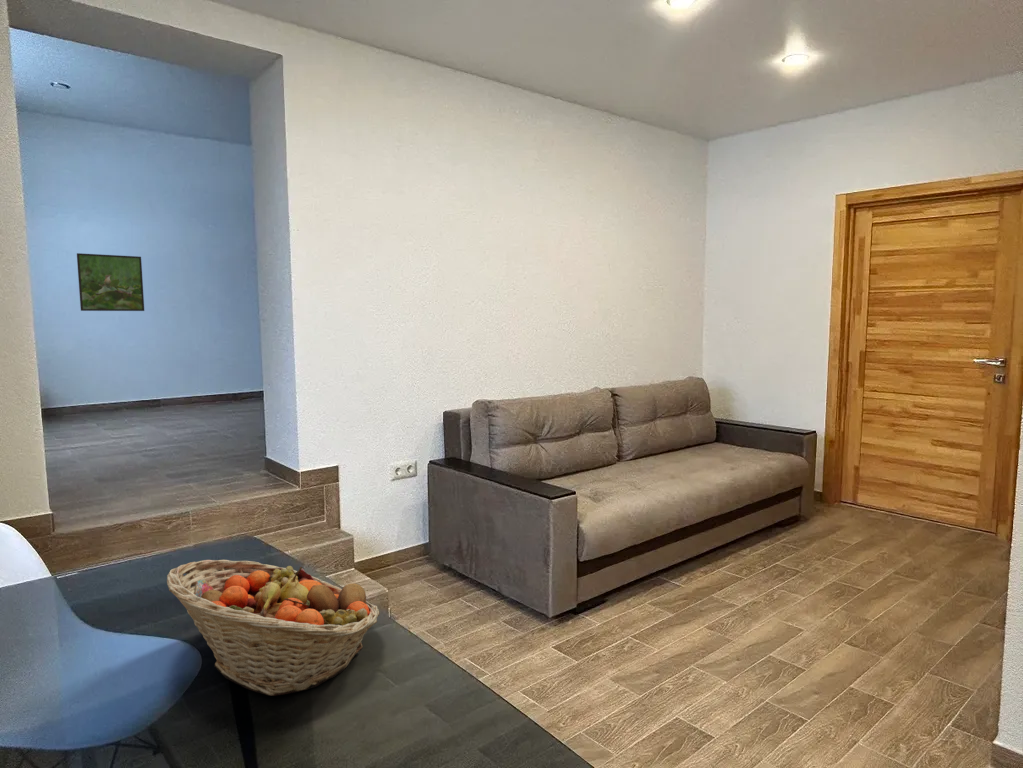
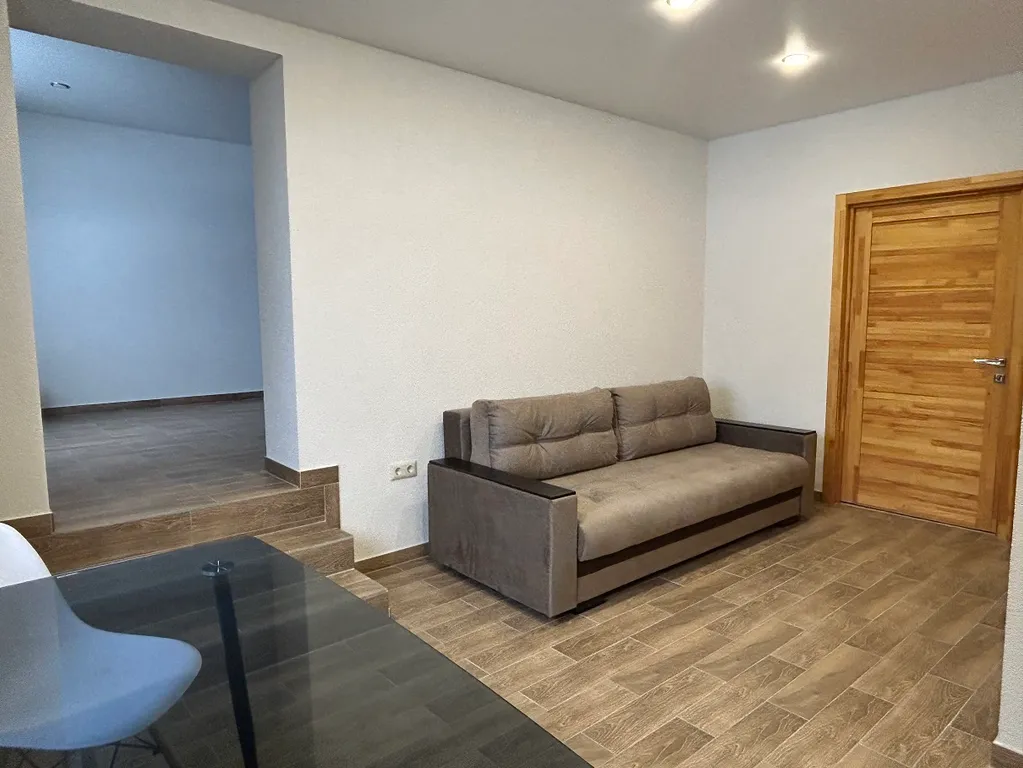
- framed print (111, 283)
- fruit basket (275, 610)
